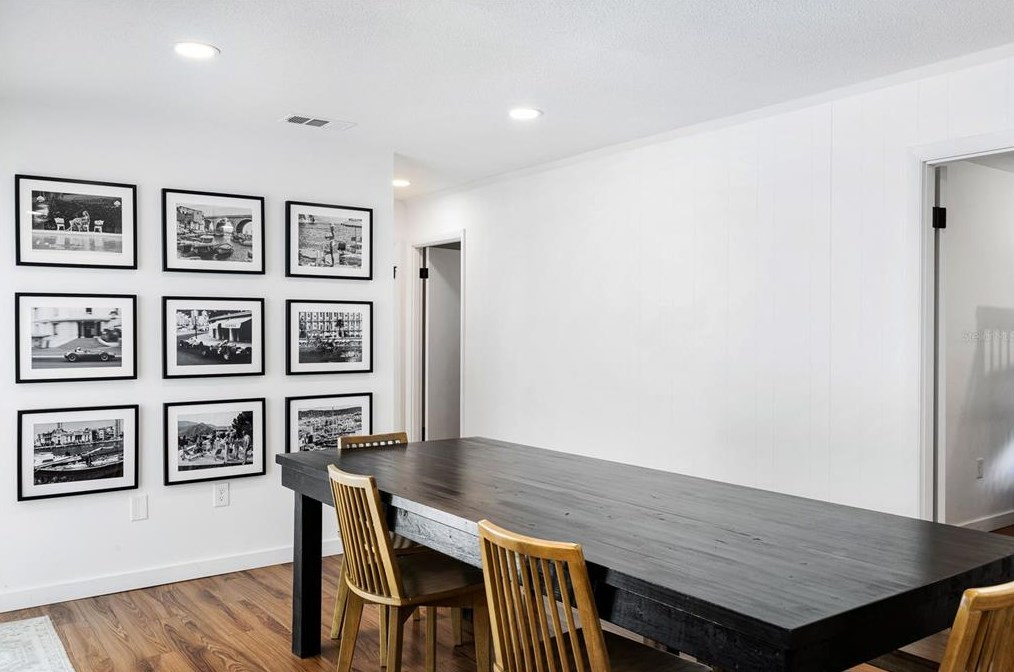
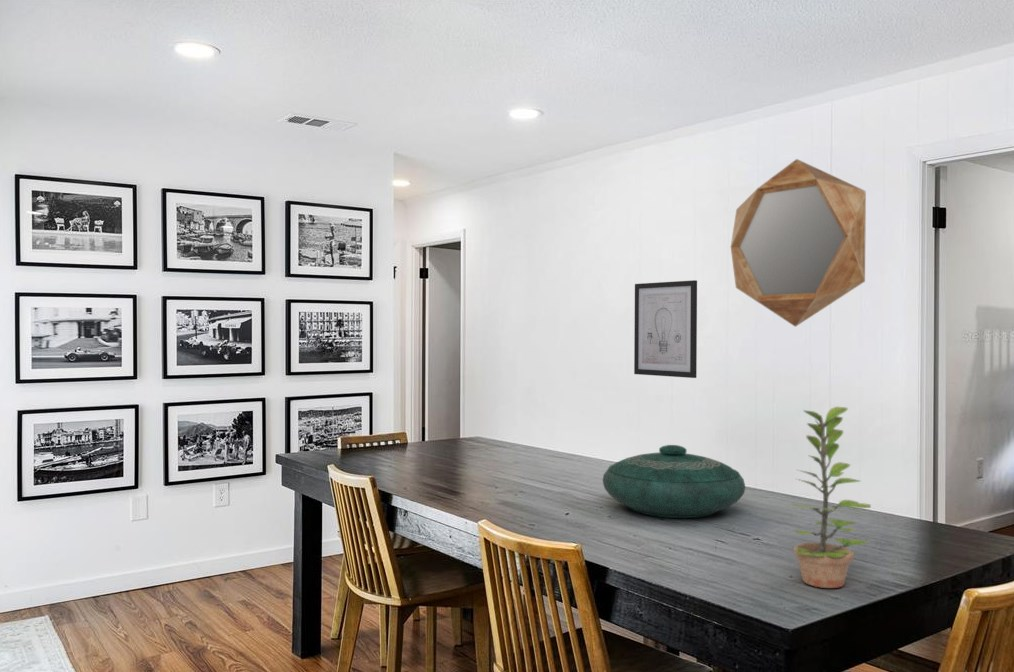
+ plant (829, 494)
+ home mirror (791, 242)
+ wall art (664, 329)
+ decorative bowl (672, 477)
